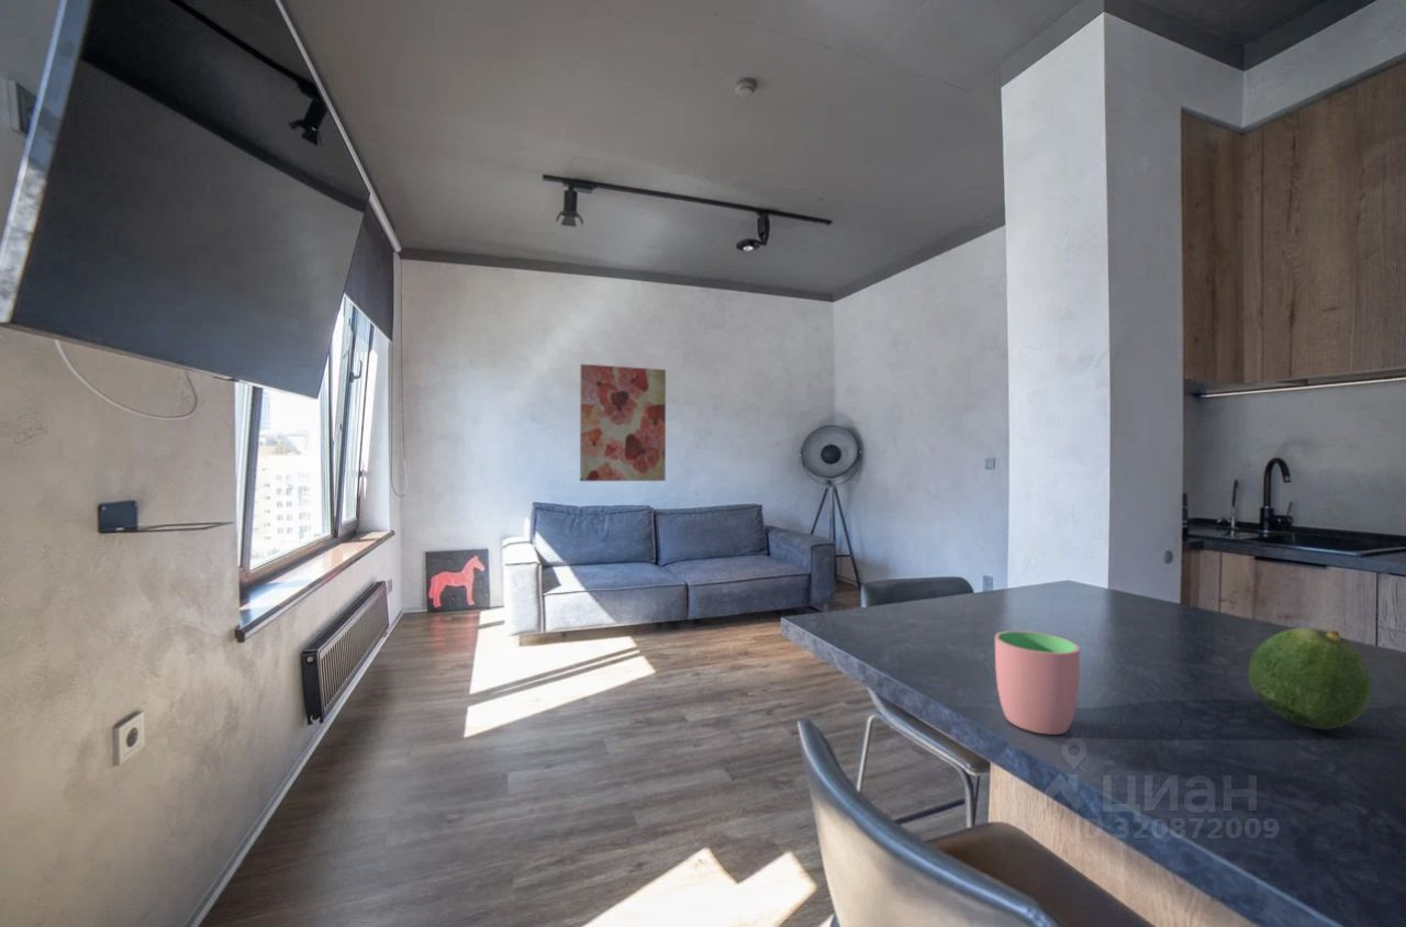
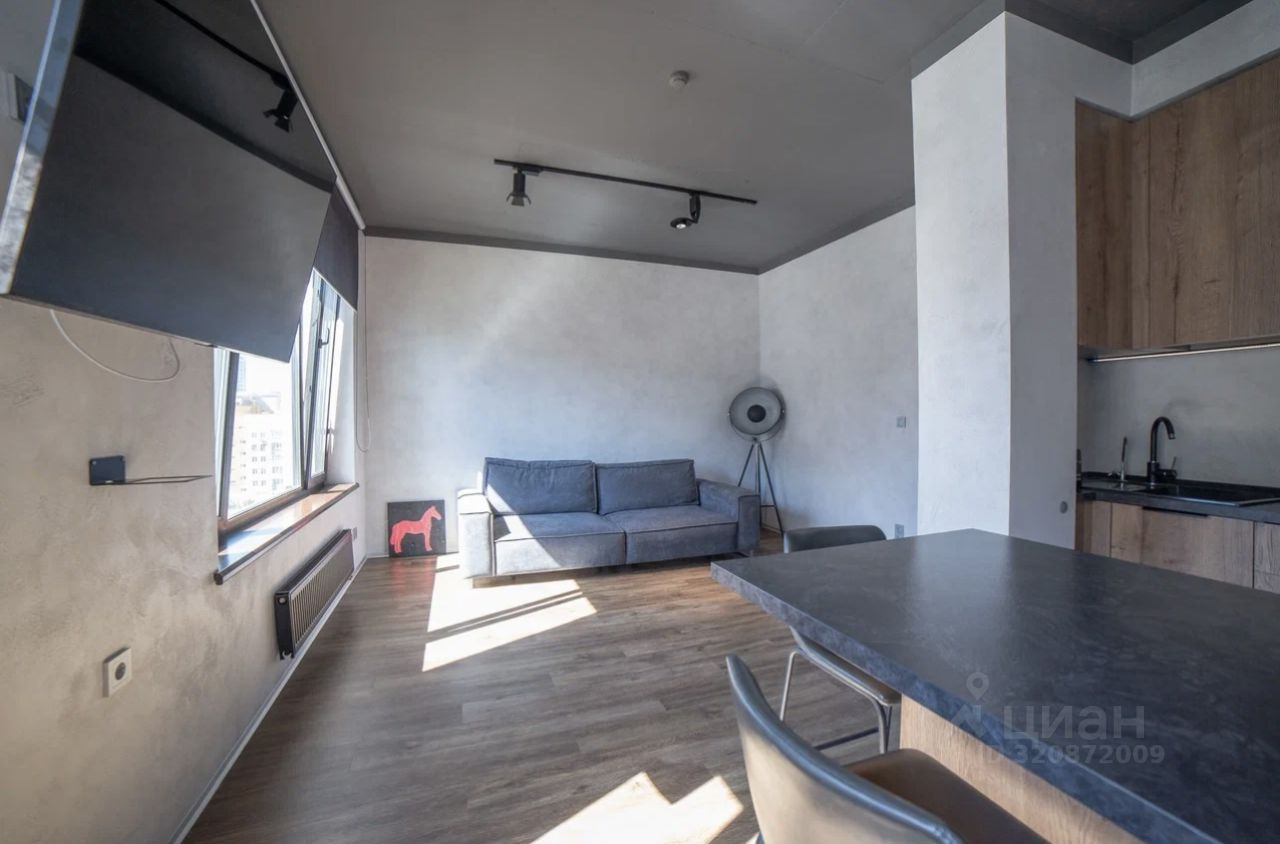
- cup (1038, 678)
- wall art (623, 424)
- fruit (1307, 674)
